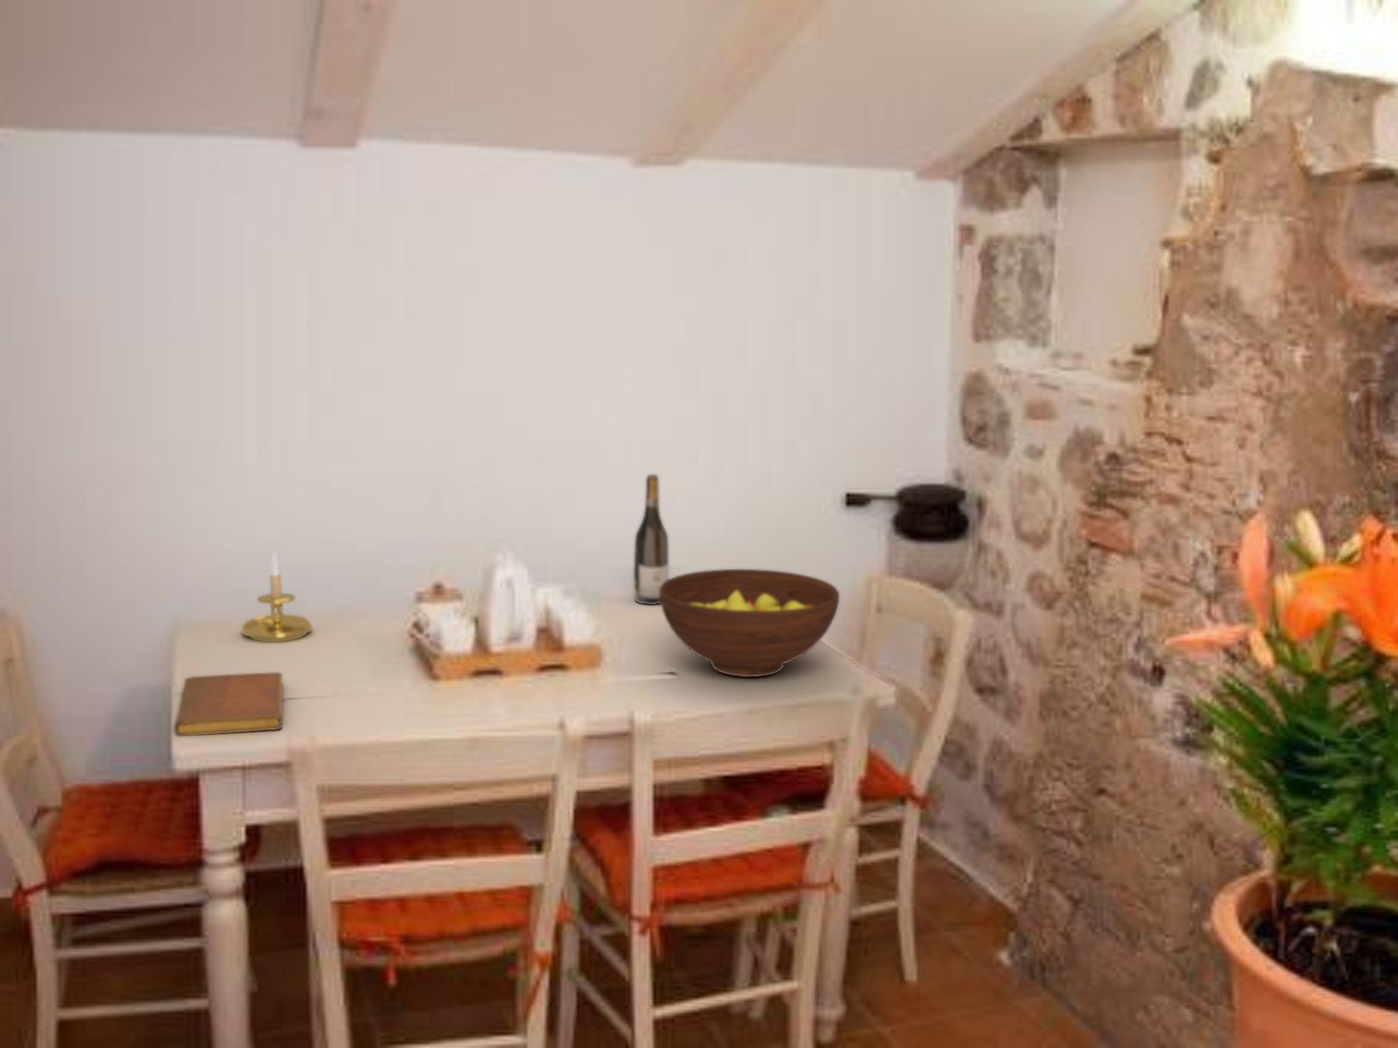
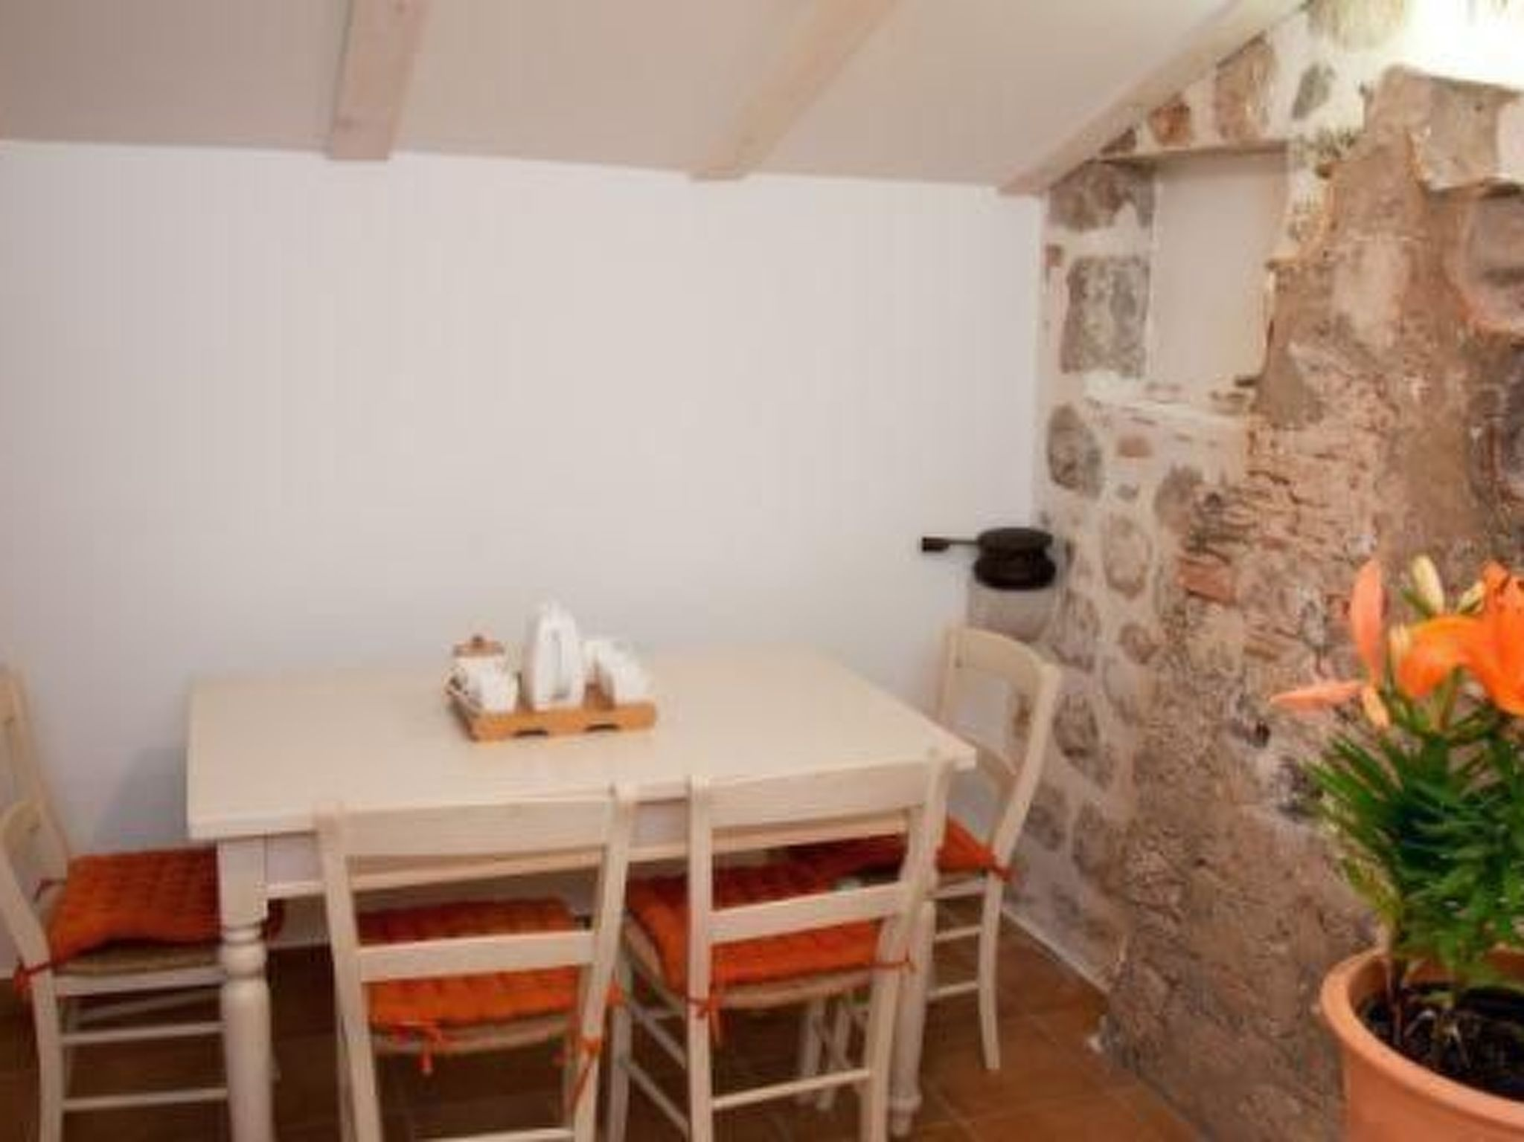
- candle holder (275, 592)
- notebook (231, 702)
- fruit bowl (749, 629)
- wine bottle (652, 538)
